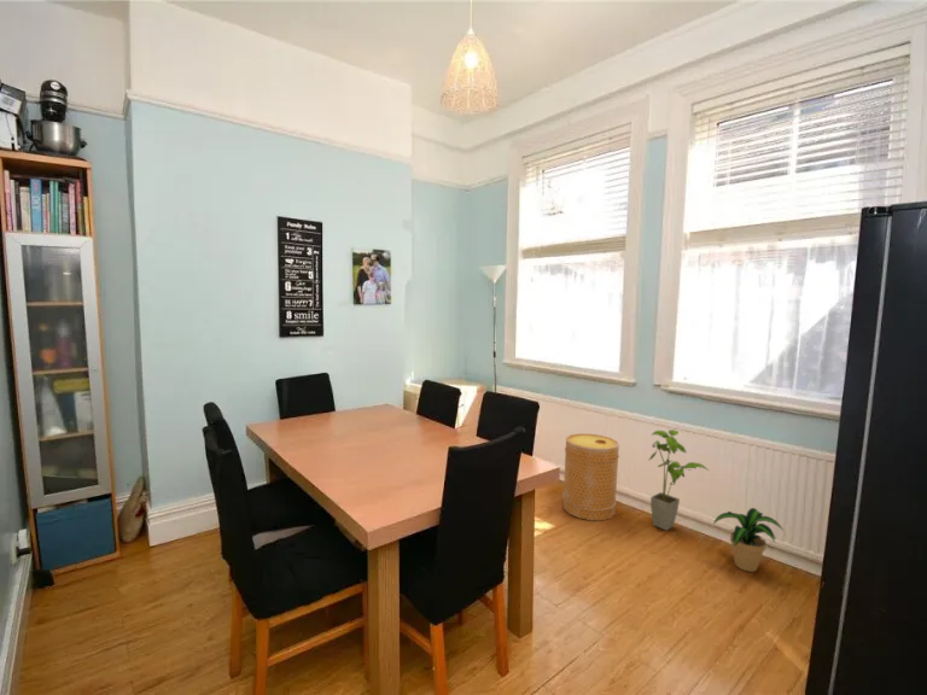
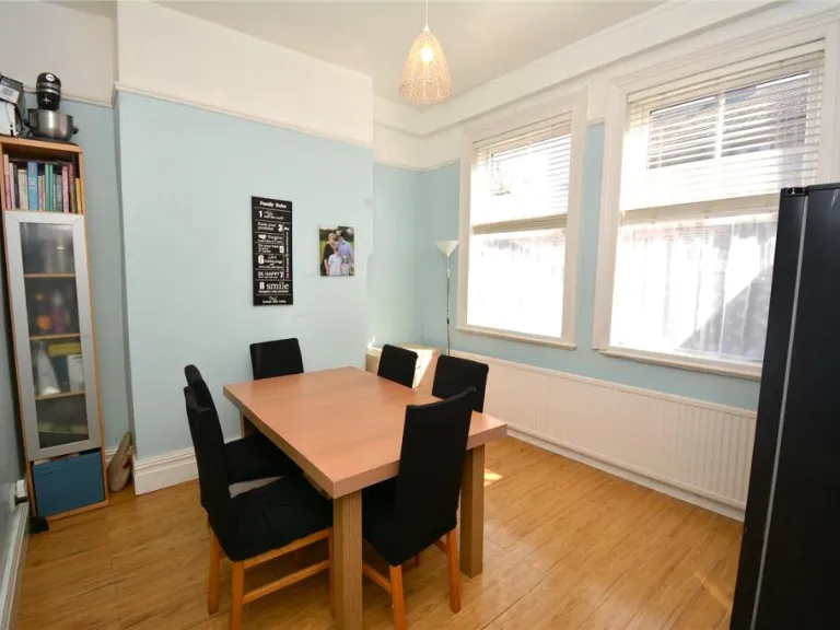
- basket (589, 474)
- potted plant (748, 539)
- house plant (672, 480)
